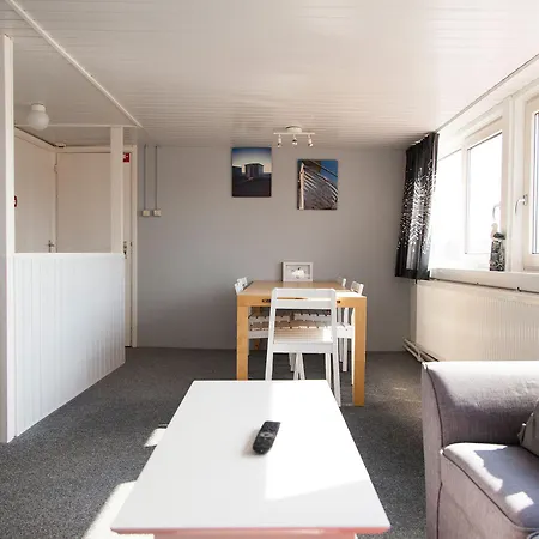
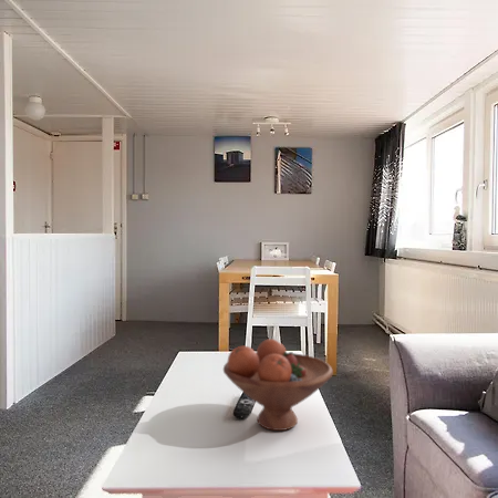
+ fruit bowl (277, 383)
